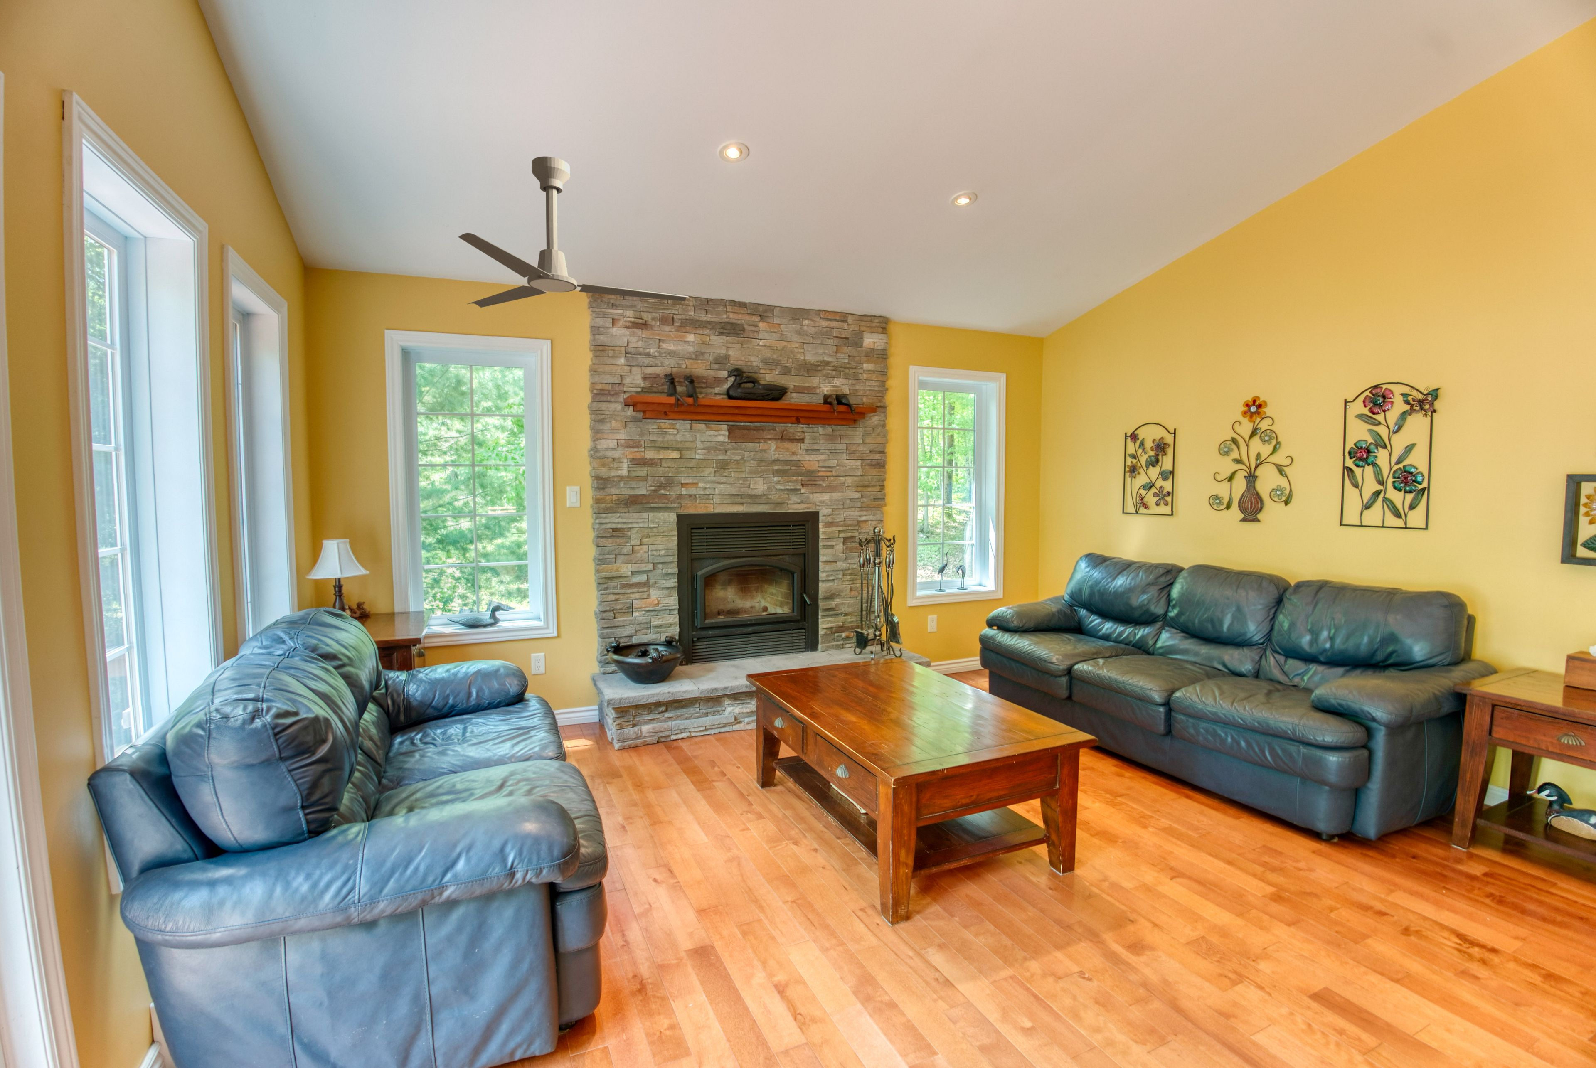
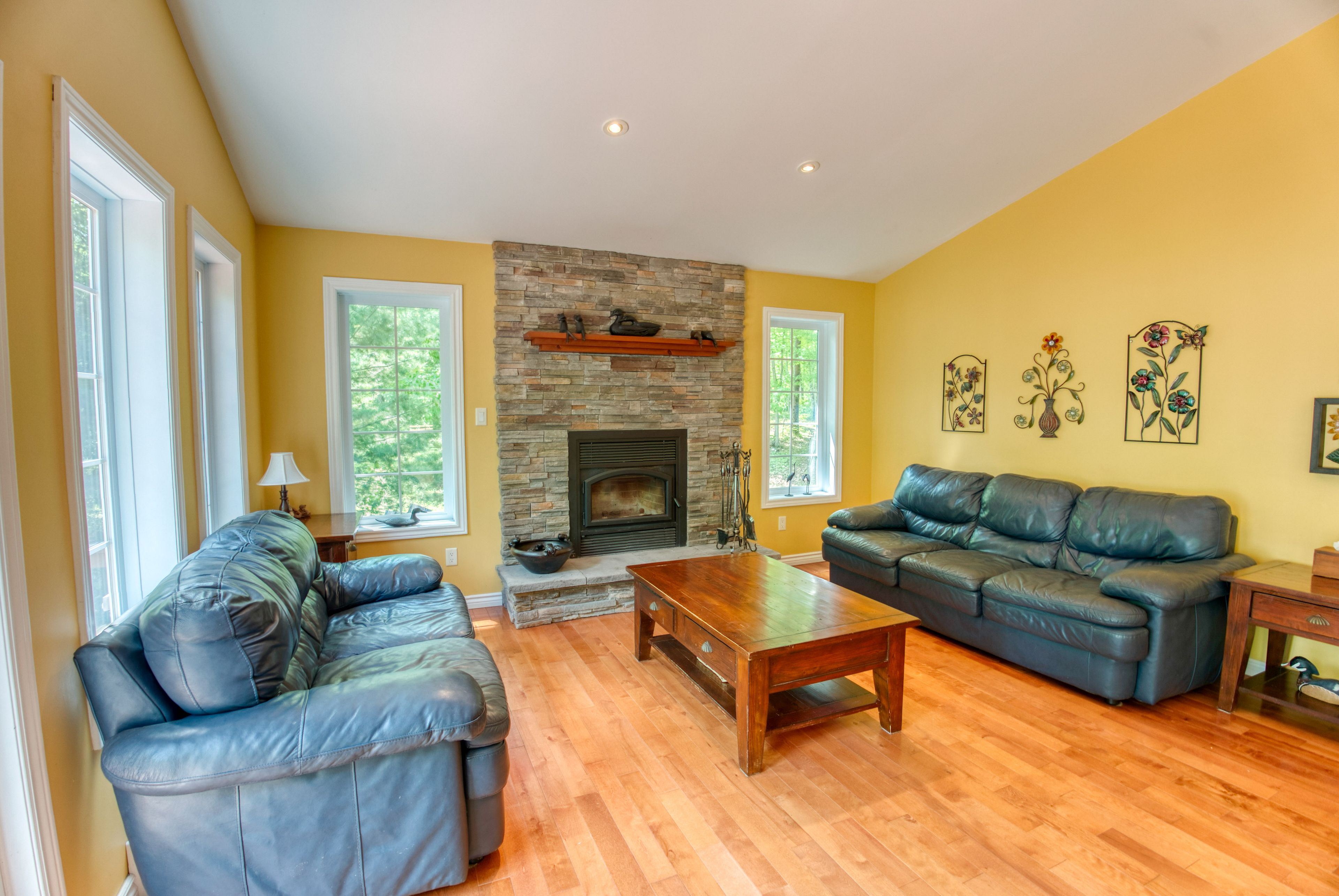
- ceiling fan (557, 228)
